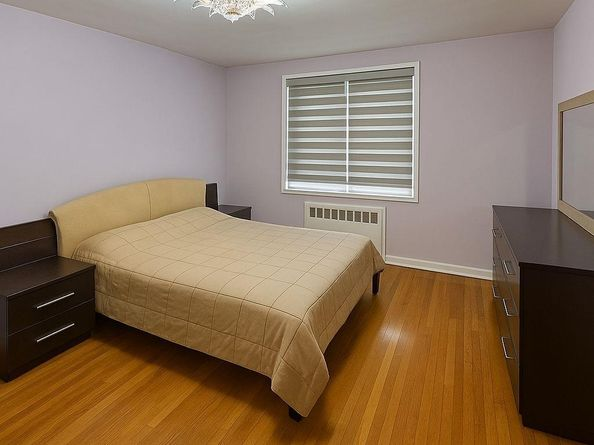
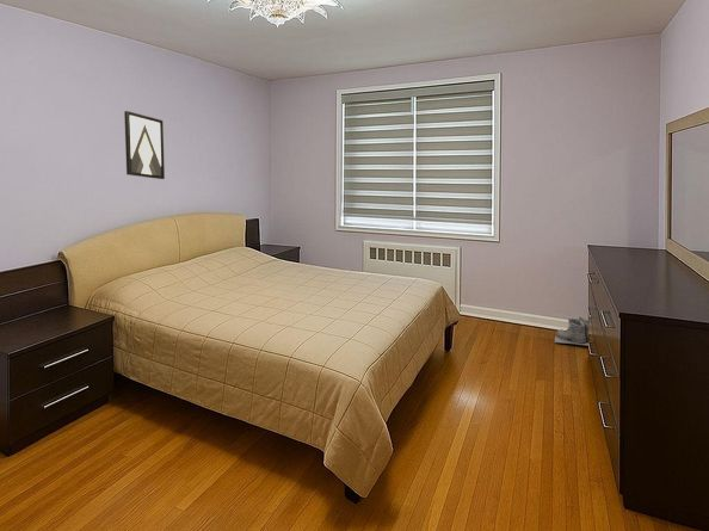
+ boots (575, 328)
+ wall art (144, 146)
